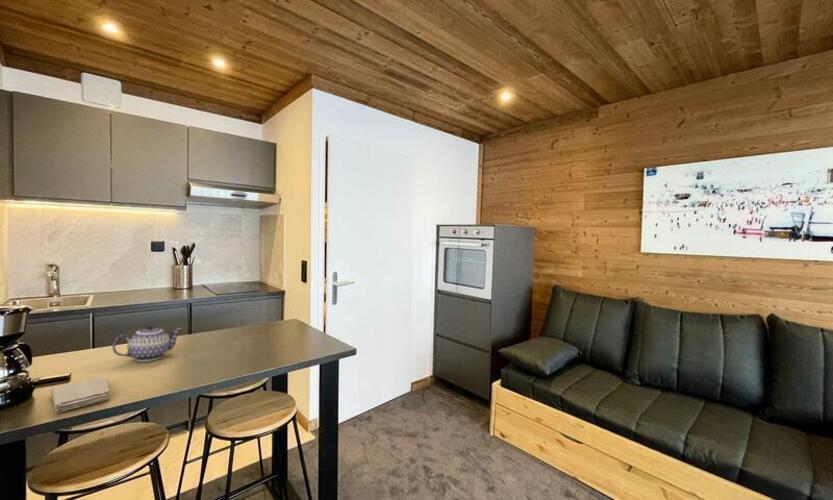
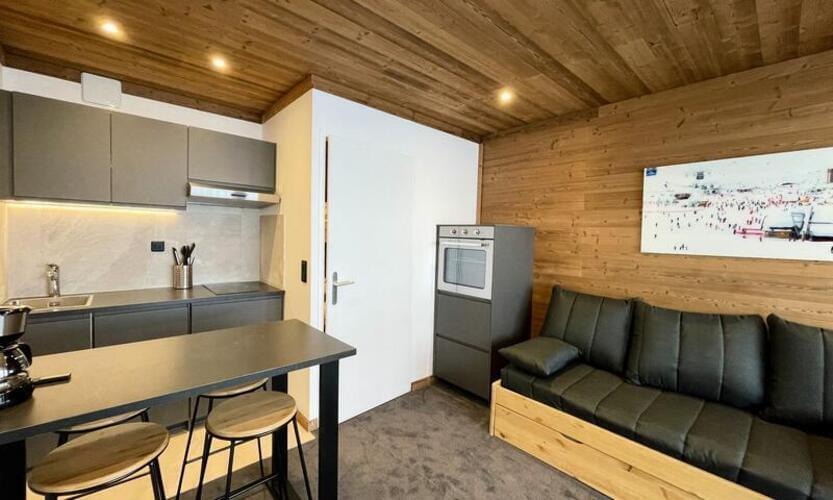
- teapot (149, 341)
- washcloth (80, 392)
